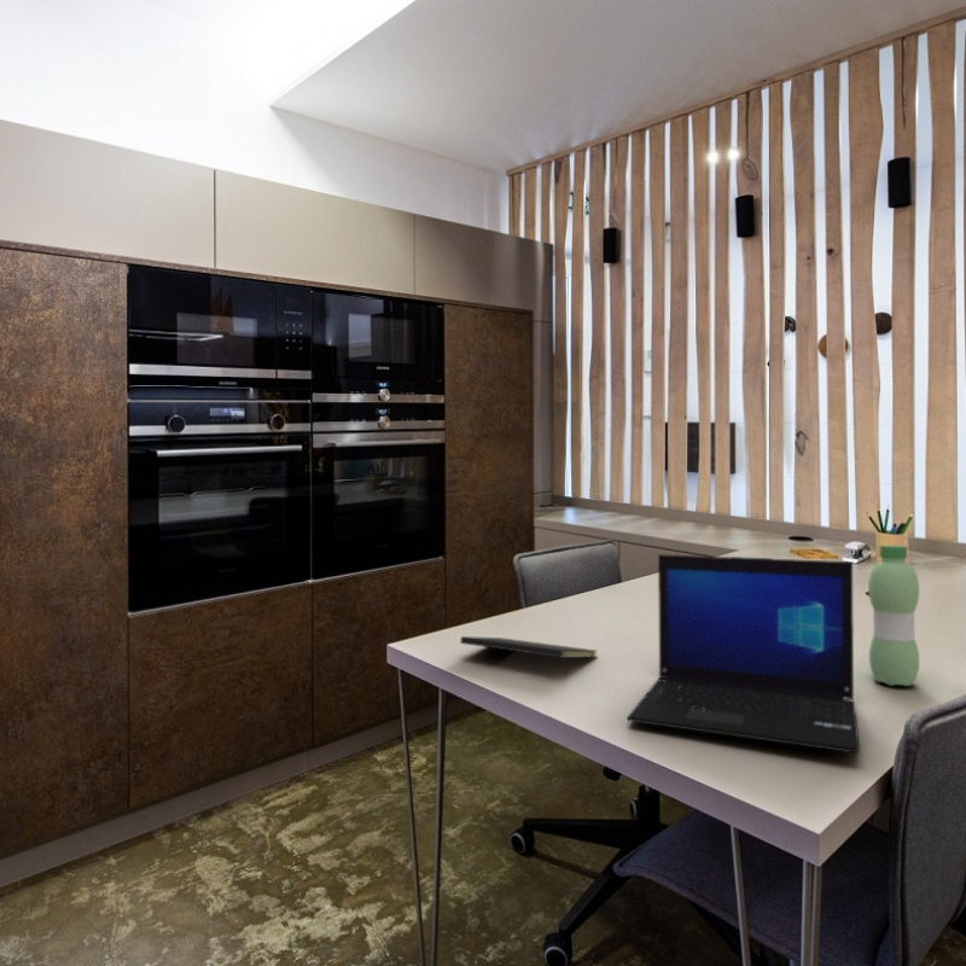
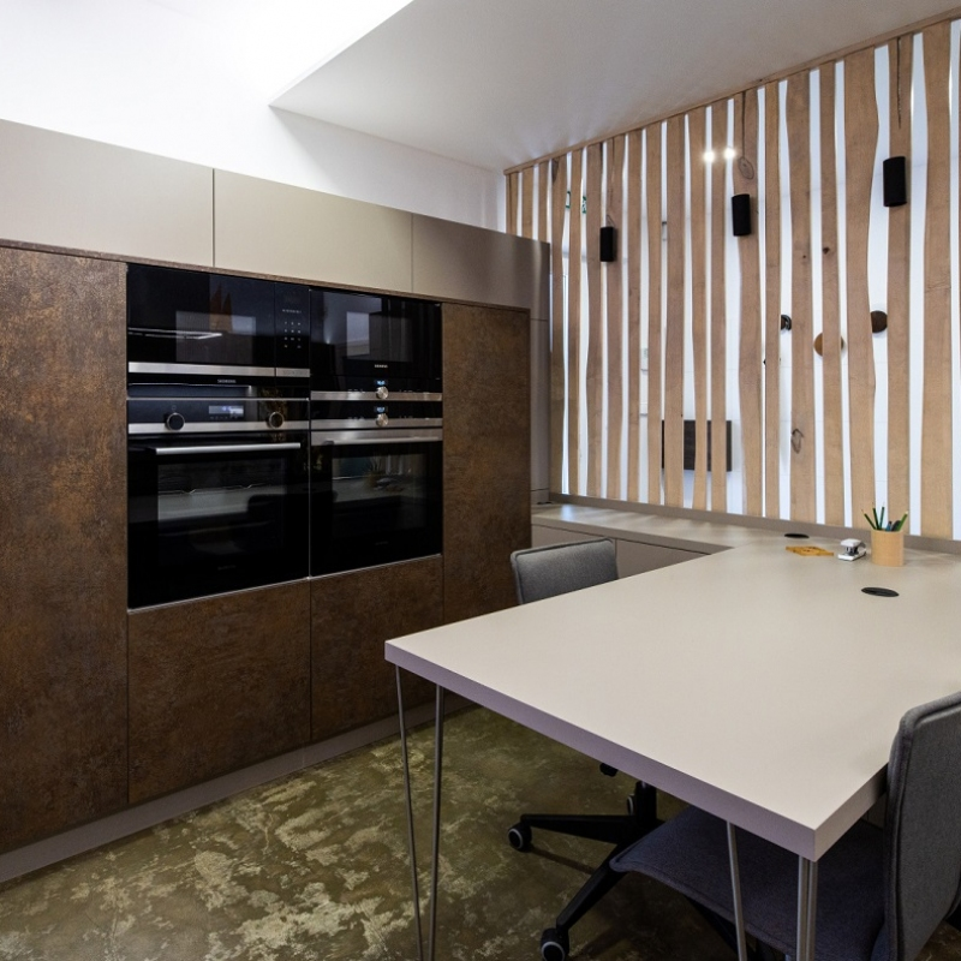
- water bottle (894, 613)
- notepad (529, 646)
- laptop (744, 639)
